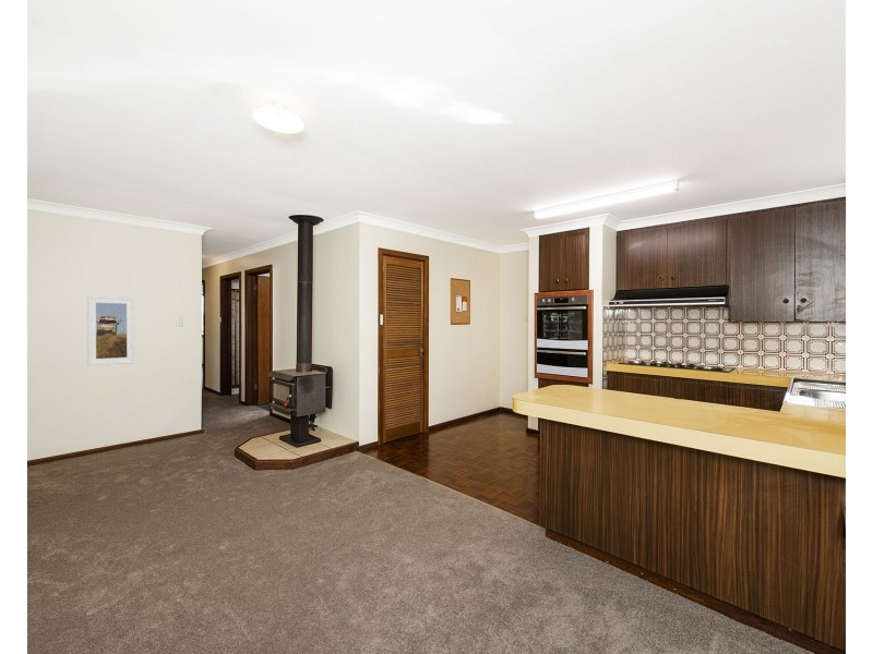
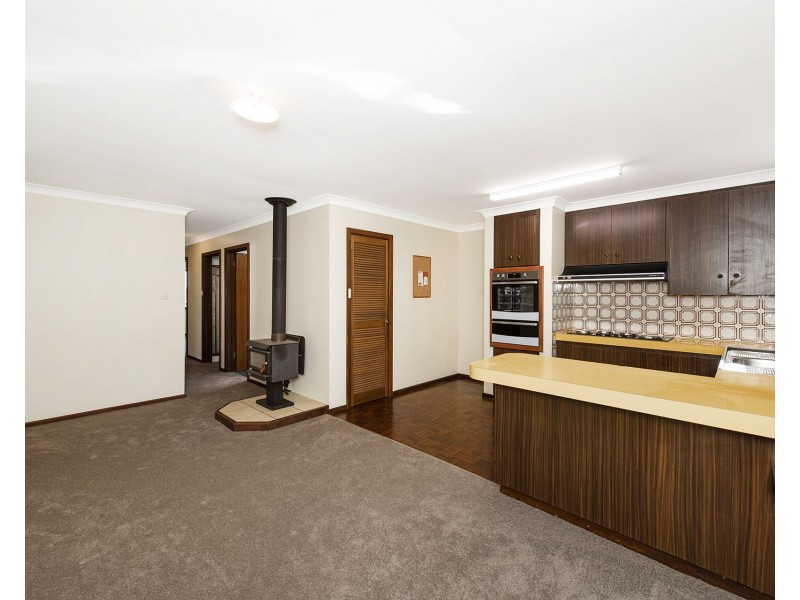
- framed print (111, 330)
